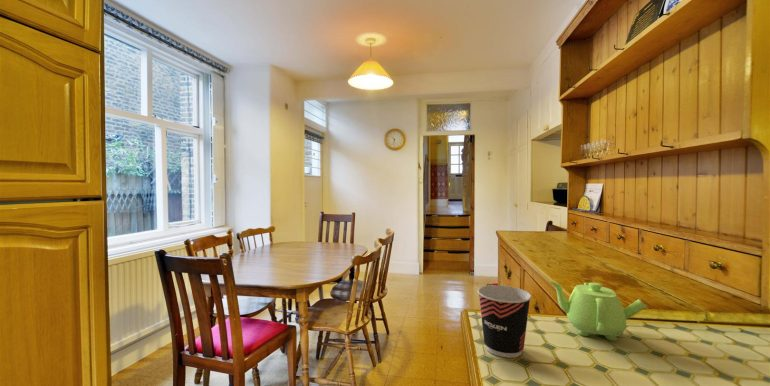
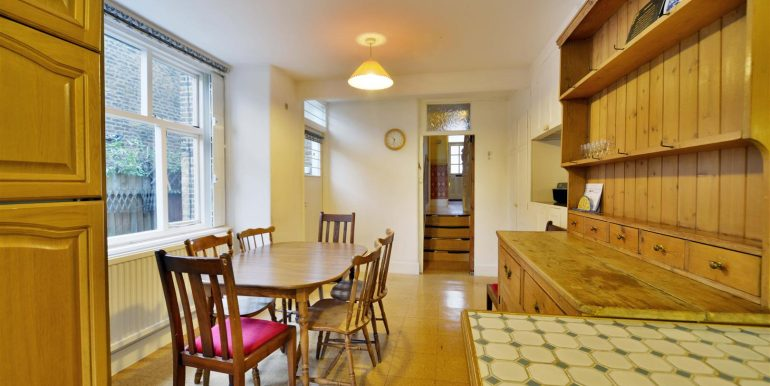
- teapot (594, 306)
- cup (503, 320)
